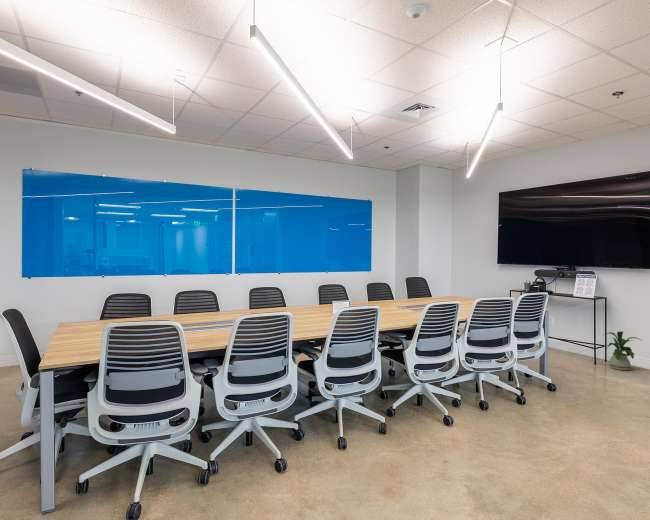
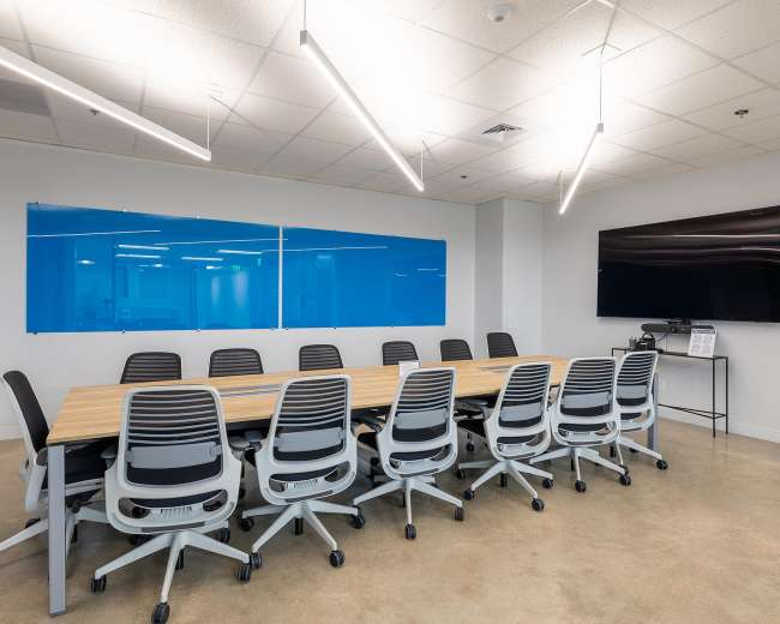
- house plant (622, 348)
